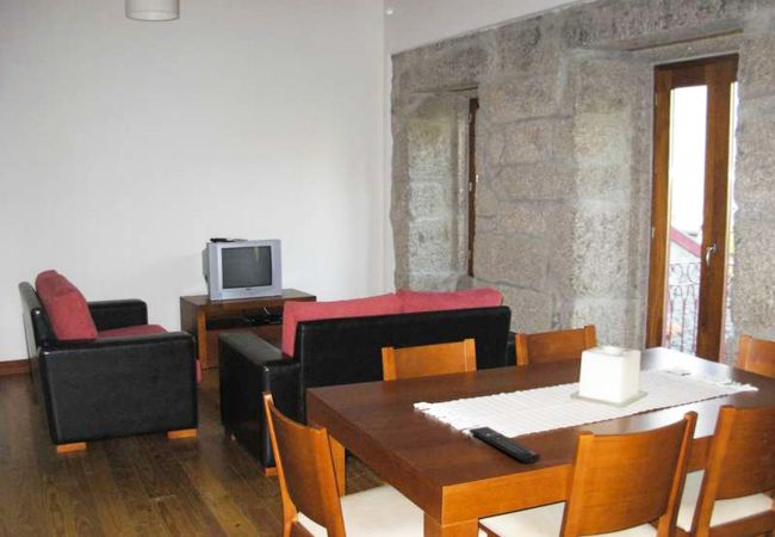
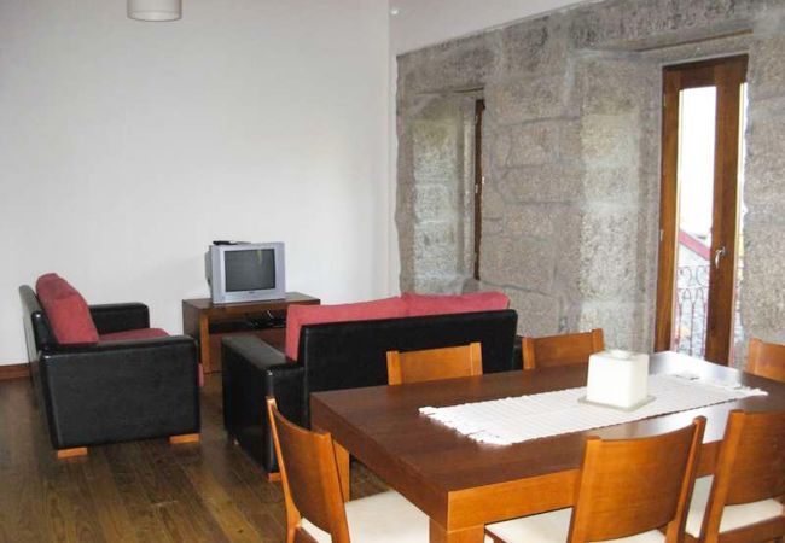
- remote control (503, 444)
